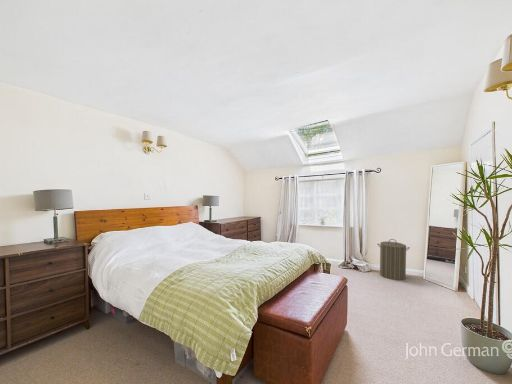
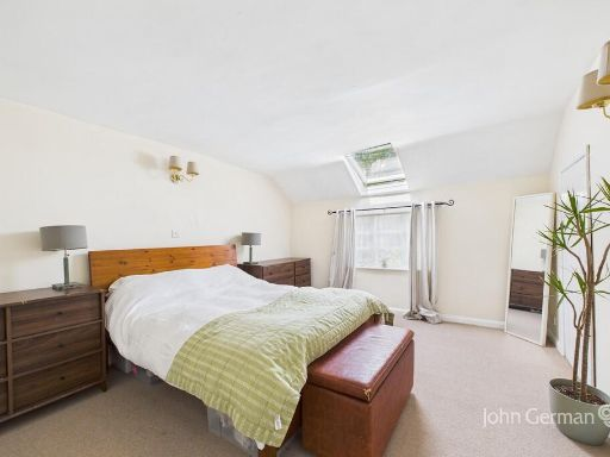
- laundry hamper (392, 257)
